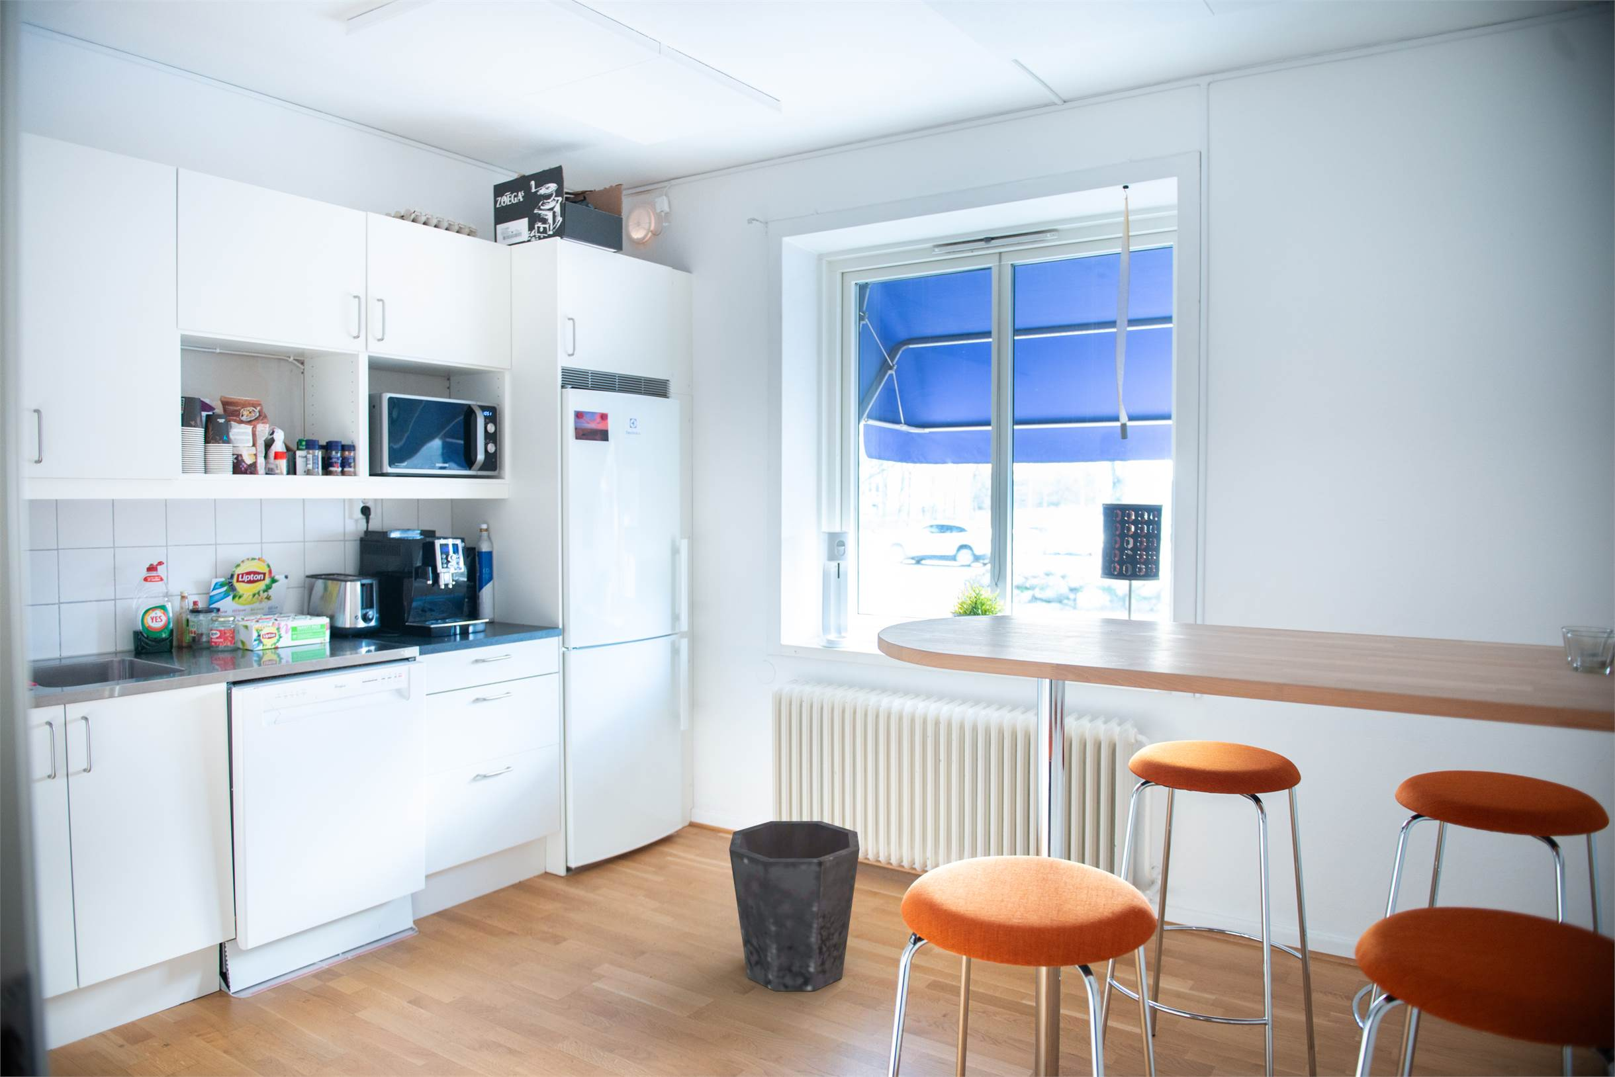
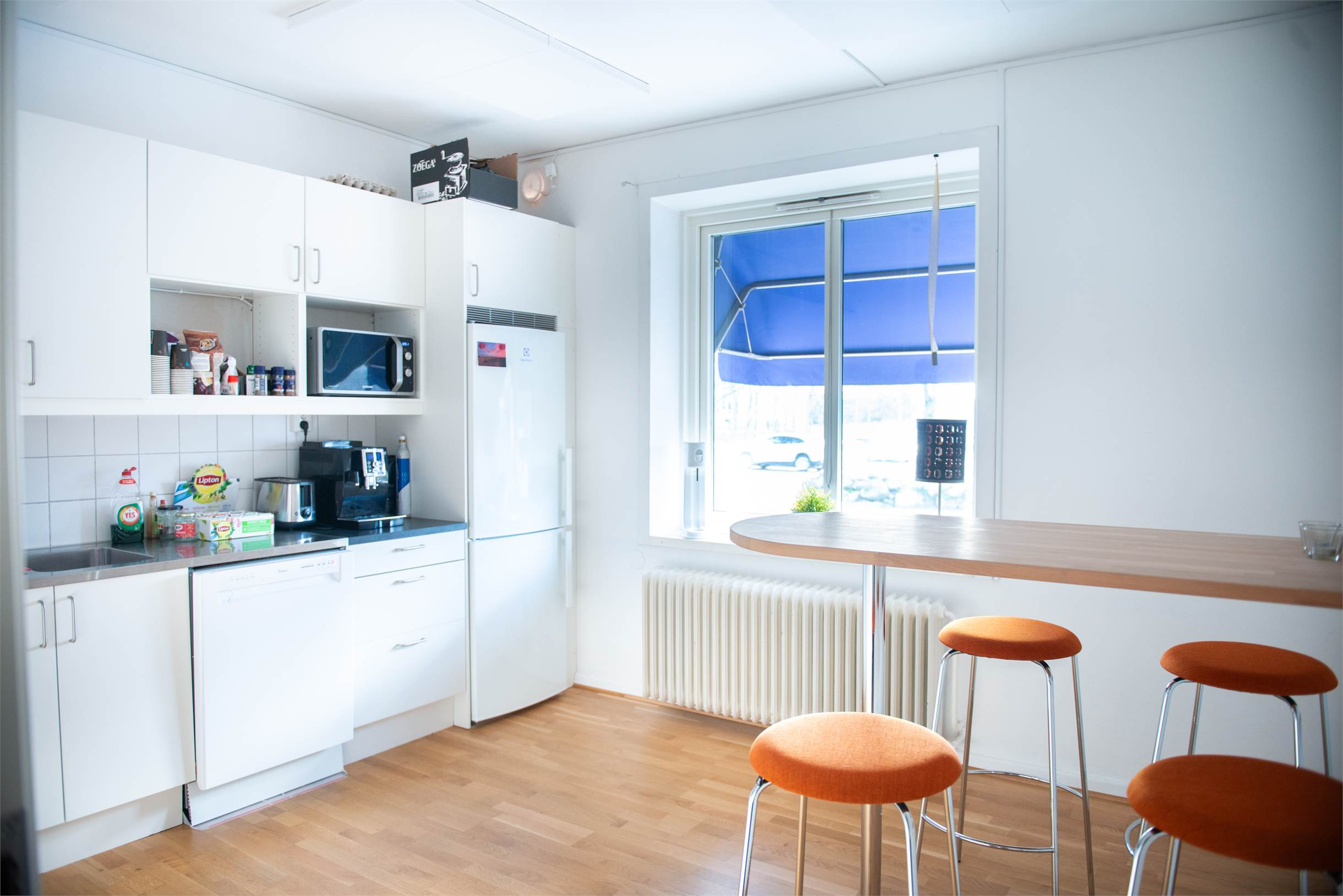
- waste bin (795, 904)
